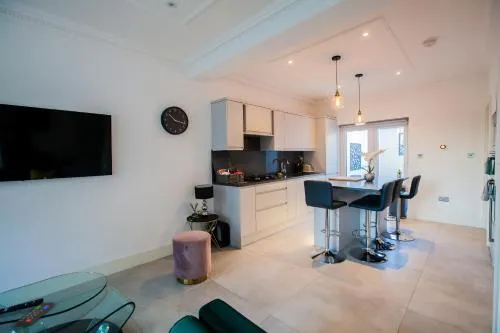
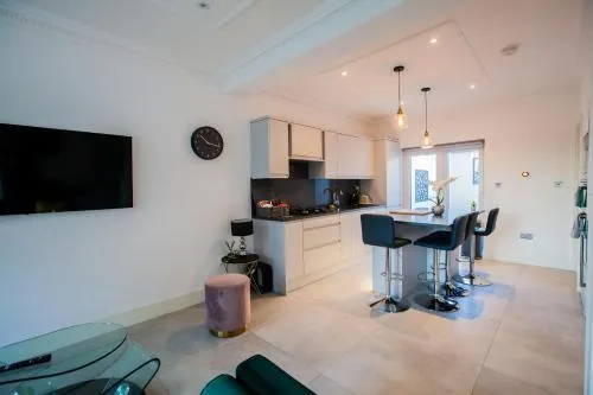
- remote control (36, 313)
